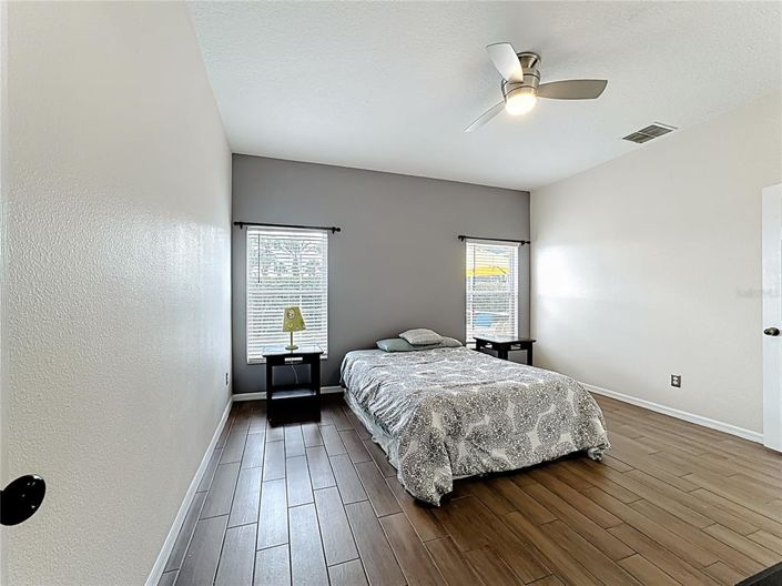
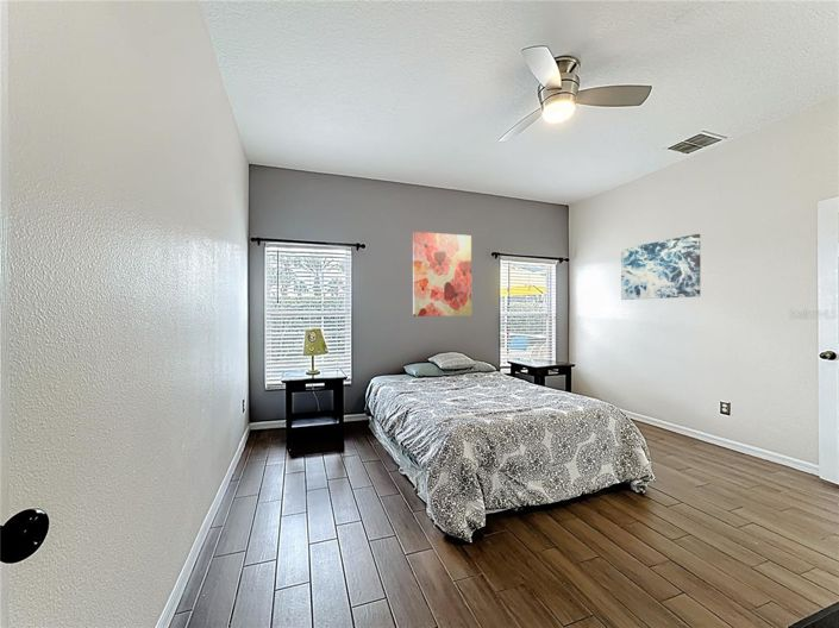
+ wall art (443, 275)
+ wall art (656, 270)
